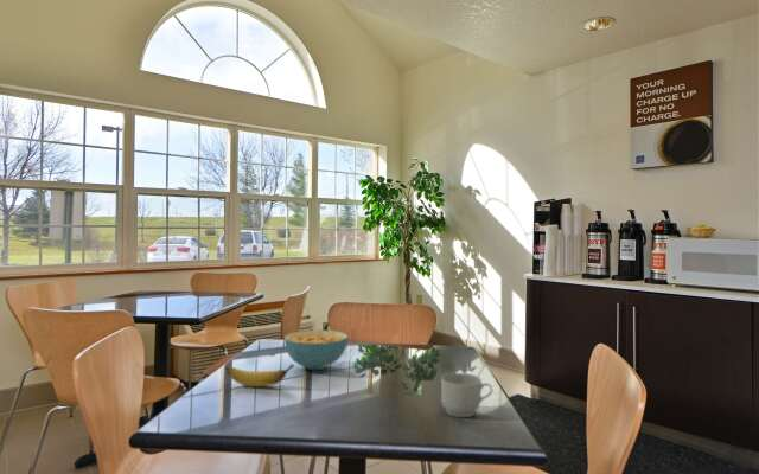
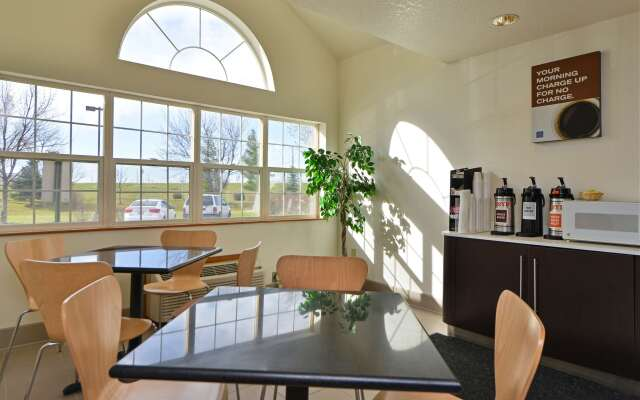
- banana (259, 374)
- cereal bowl (315, 351)
- mug (466, 395)
